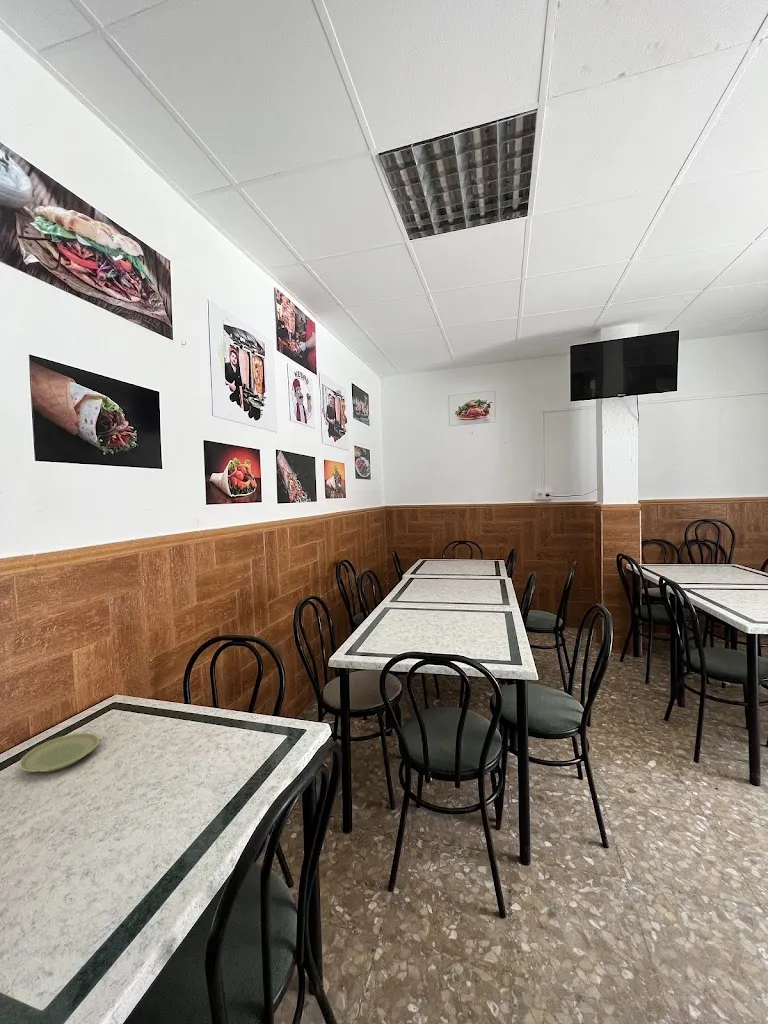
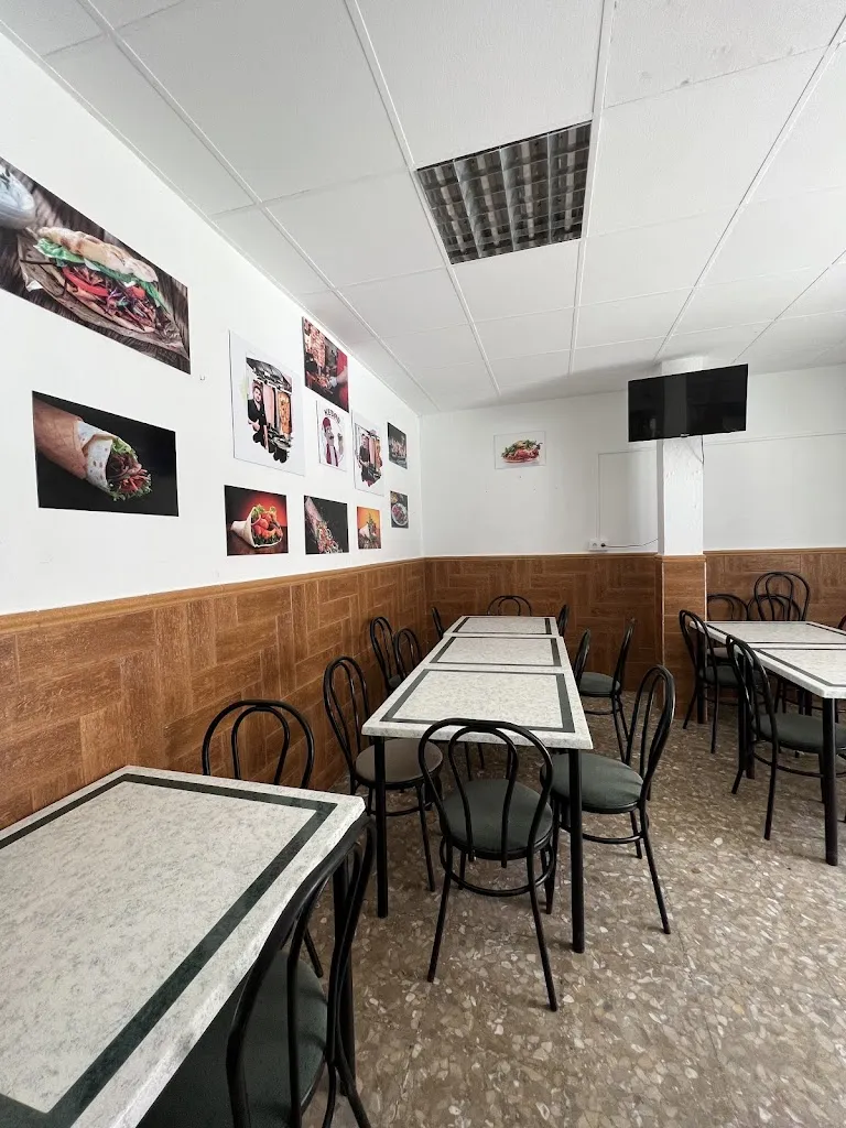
- plate (61, 754)
